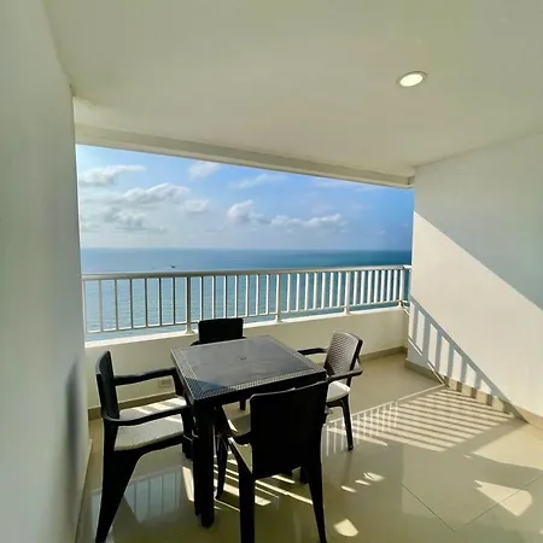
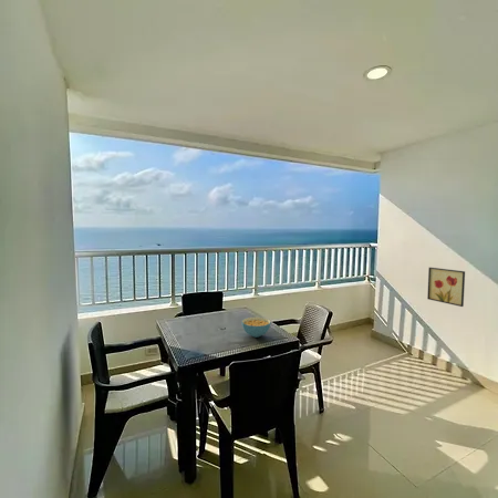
+ cereal bowl (256, 328)
+ wall art (445, 286)
